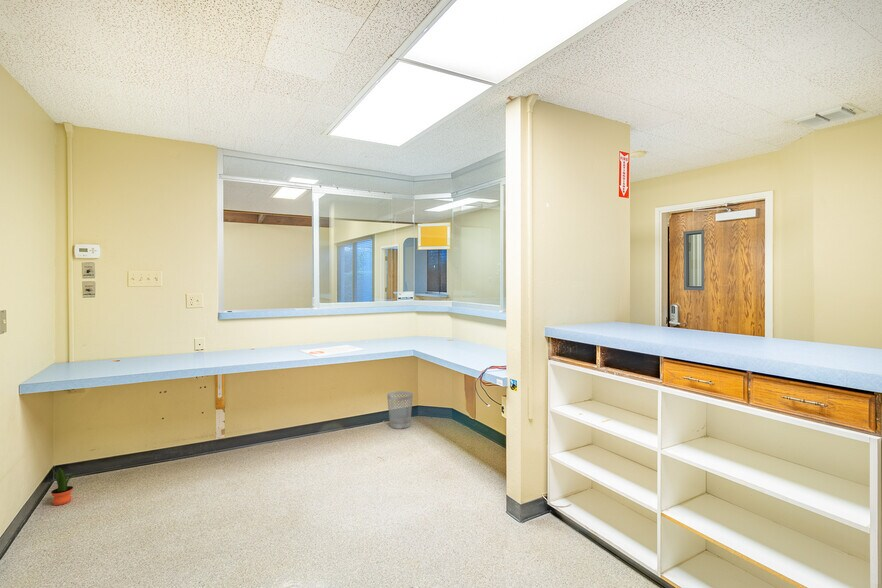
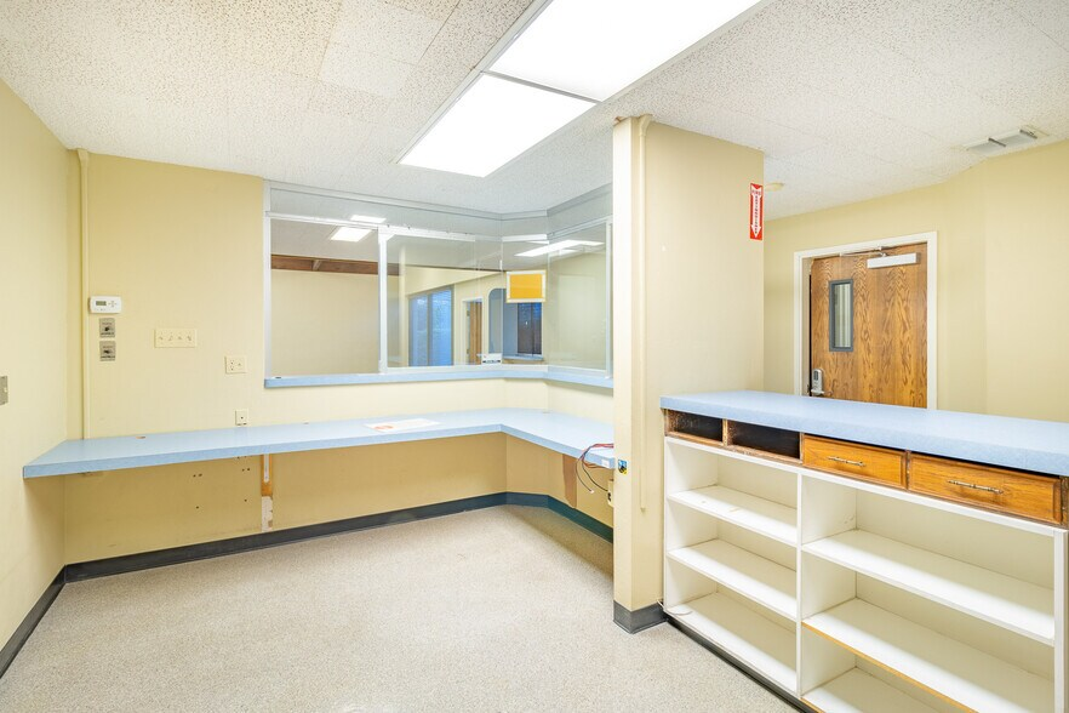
- wastebasket (399, 409)
- potted plant (62, 483)
